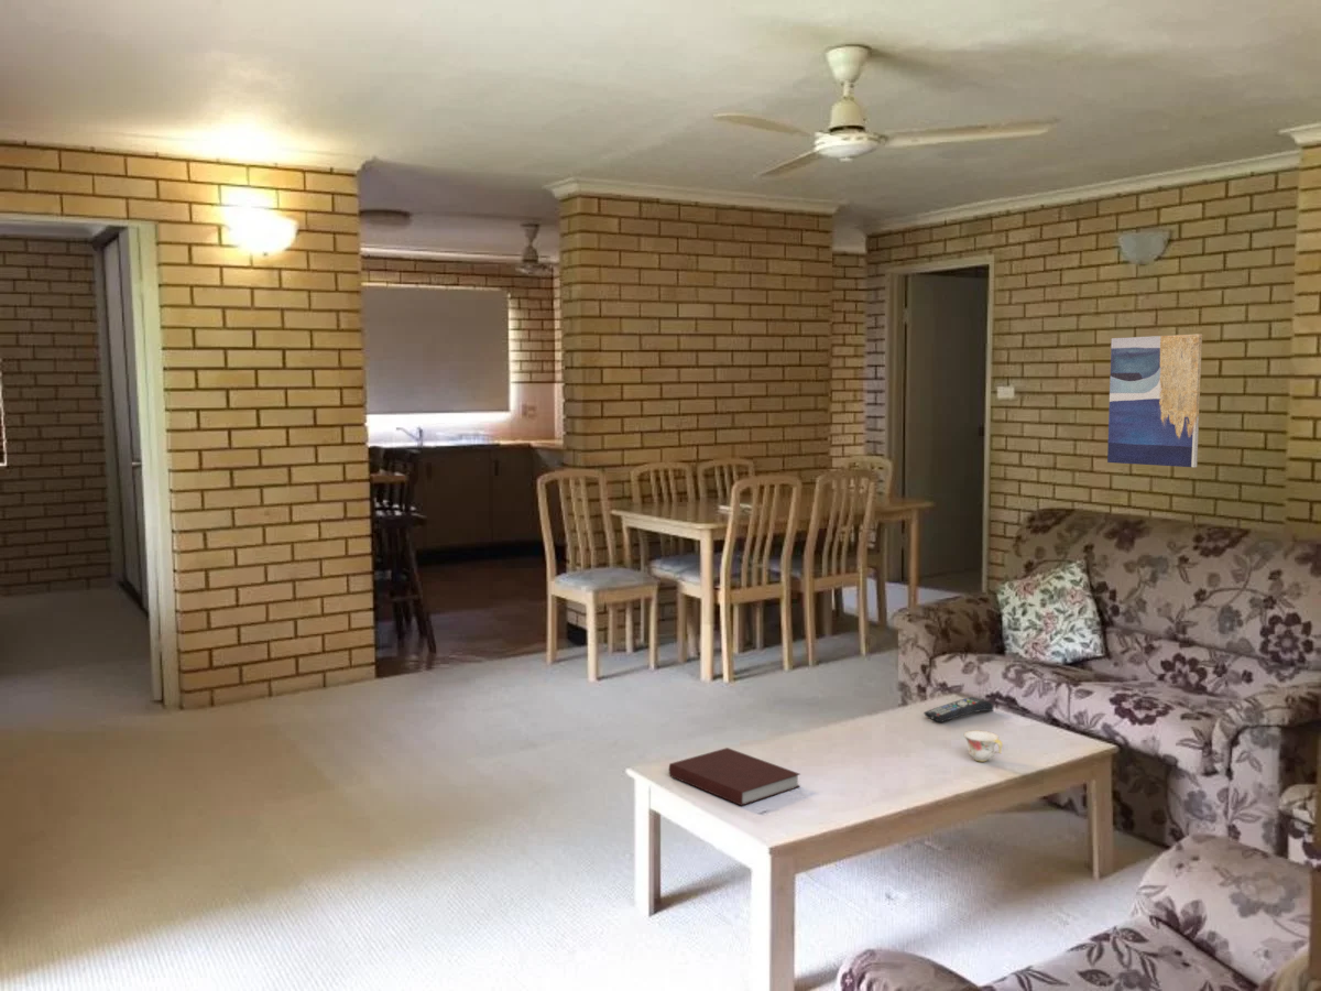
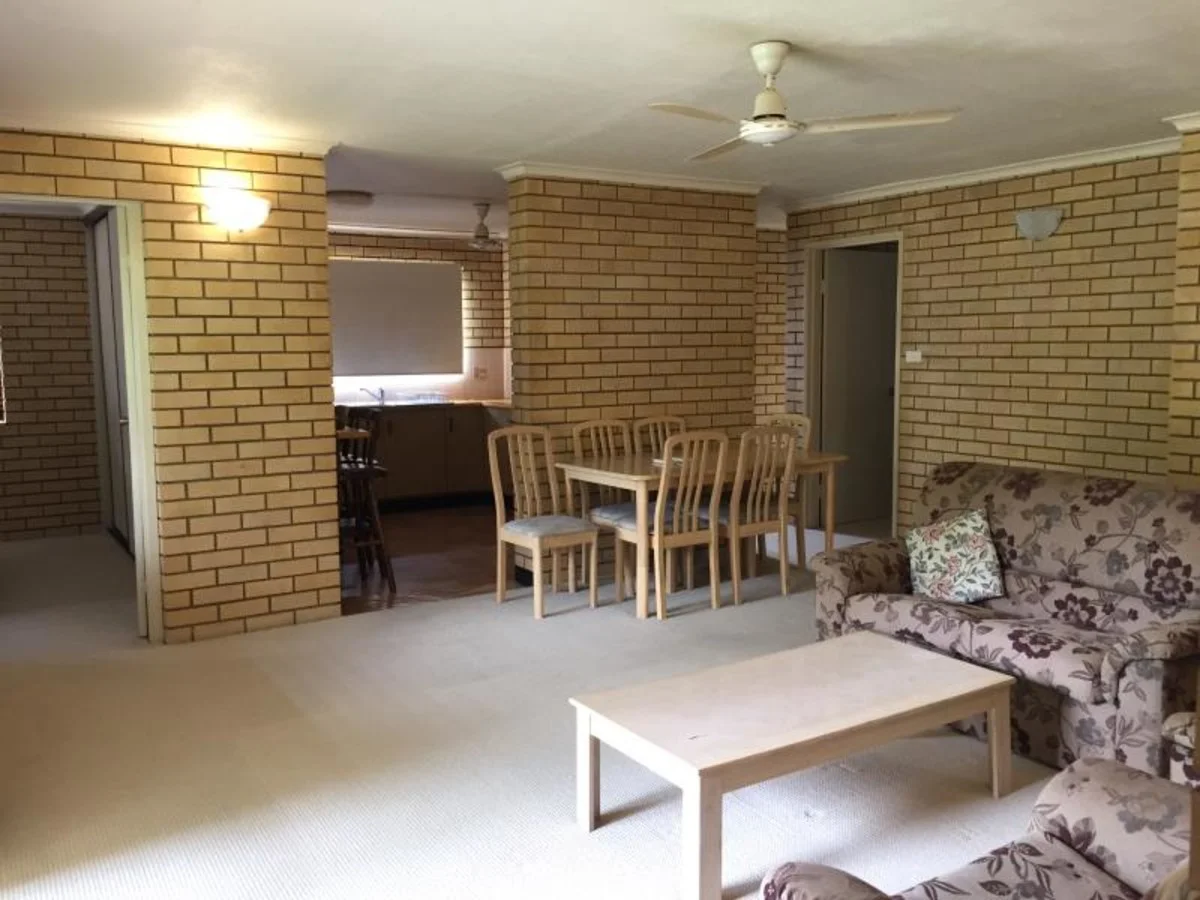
- teacup (983, 748)
- wall art (1153, 401)
- remote control (959, 709)
- notebook (733, 774)
